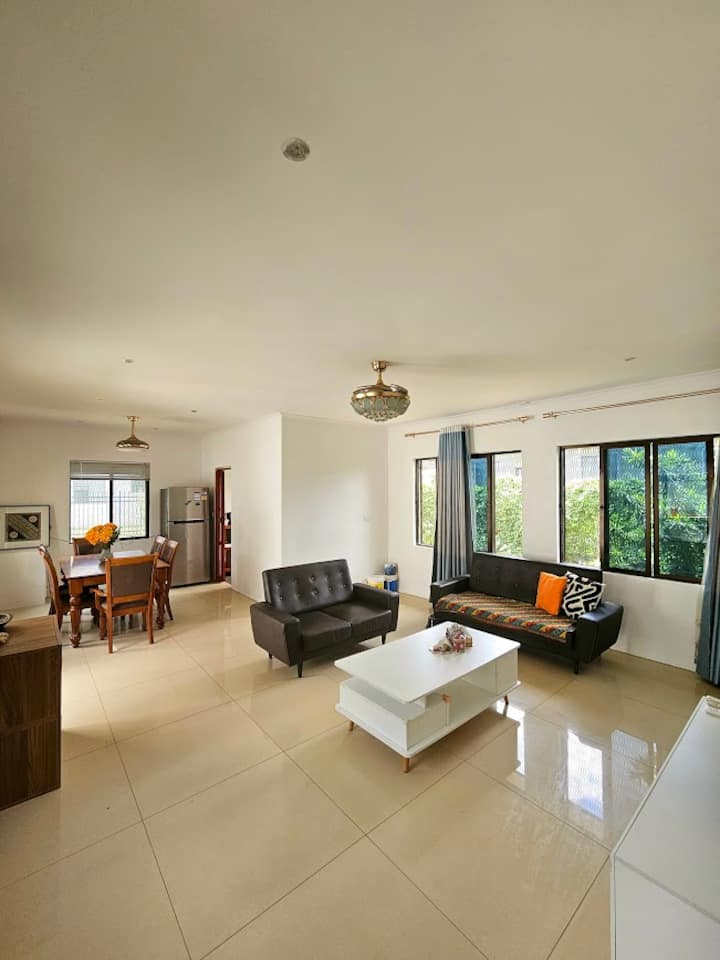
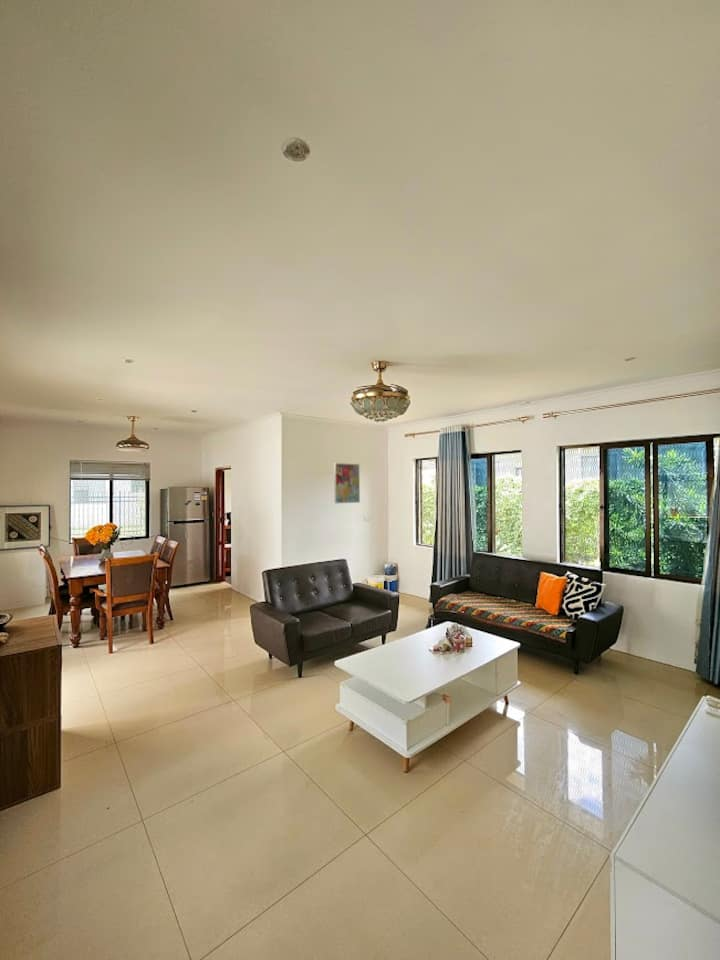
+ wall art (347, 483)
